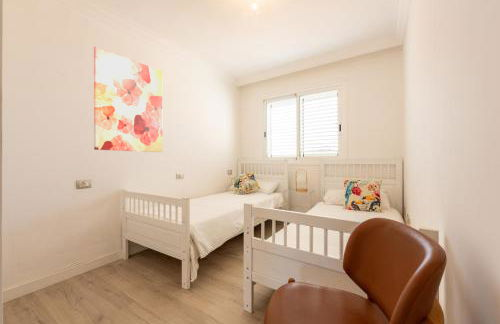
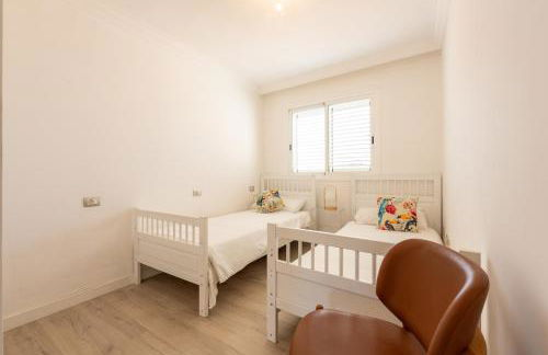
- wall art (132, 105)
